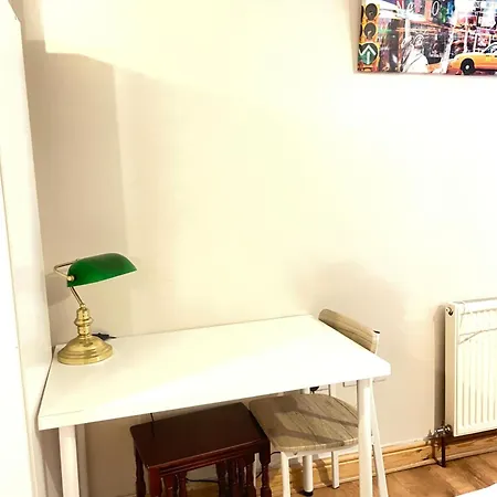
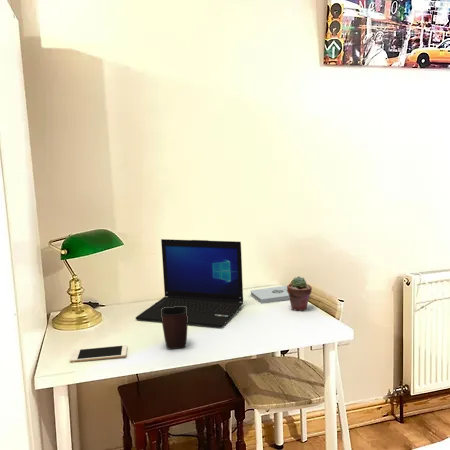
+ laptop (189, 280)
+ cell phone (99, 353)
+ potted succulent (299, 292)
+ mug (173, 326)
+ notepad (279, 293)
